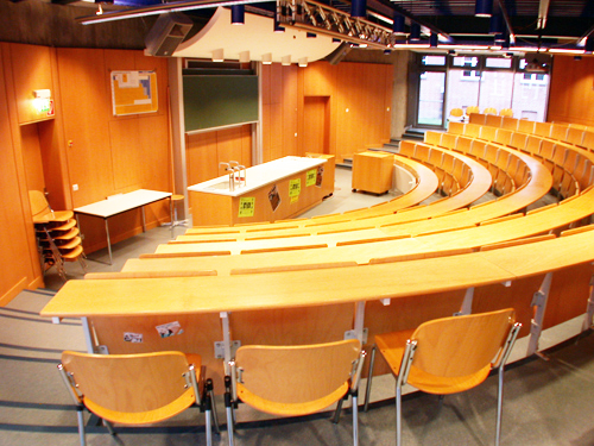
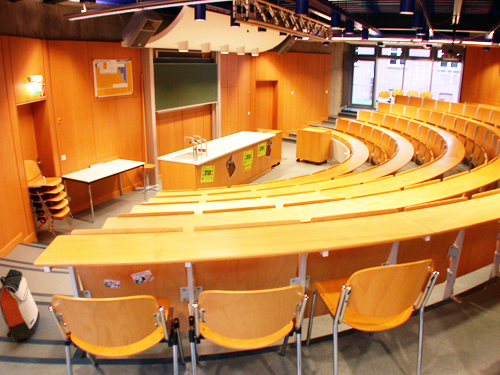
+ backpack (19, 303)
